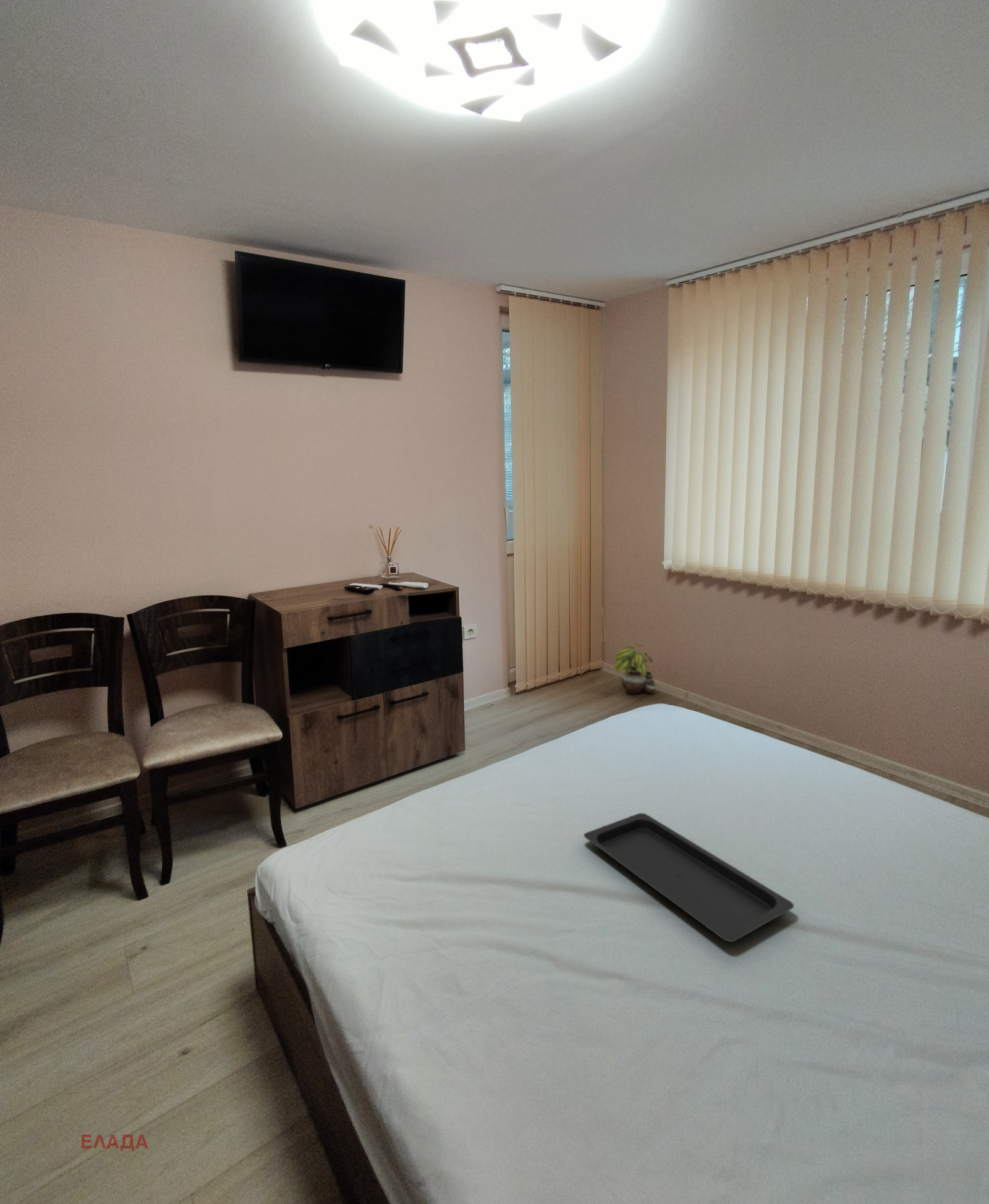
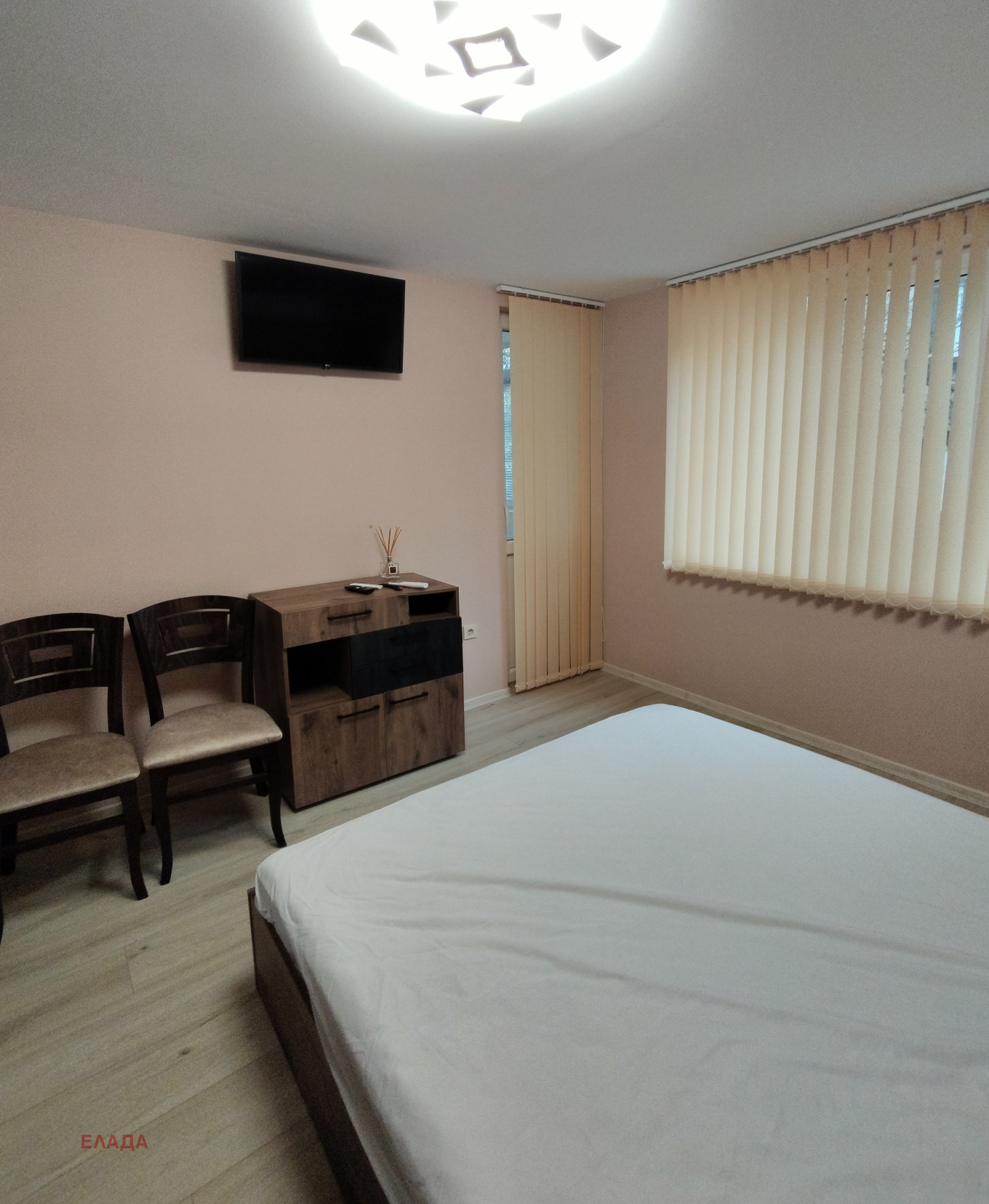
- potted plant (637, 668)
- serving tray (678, 871)
